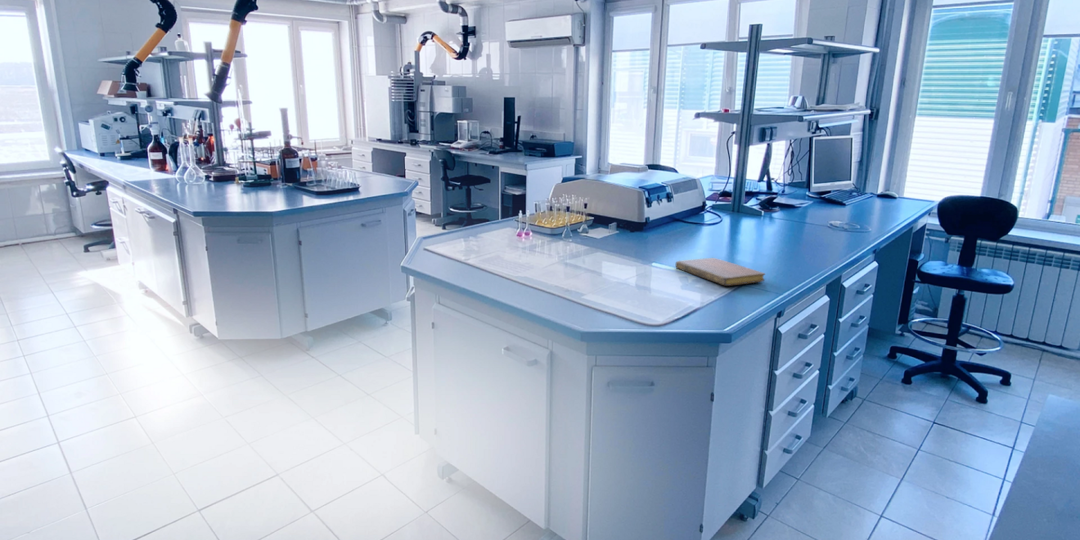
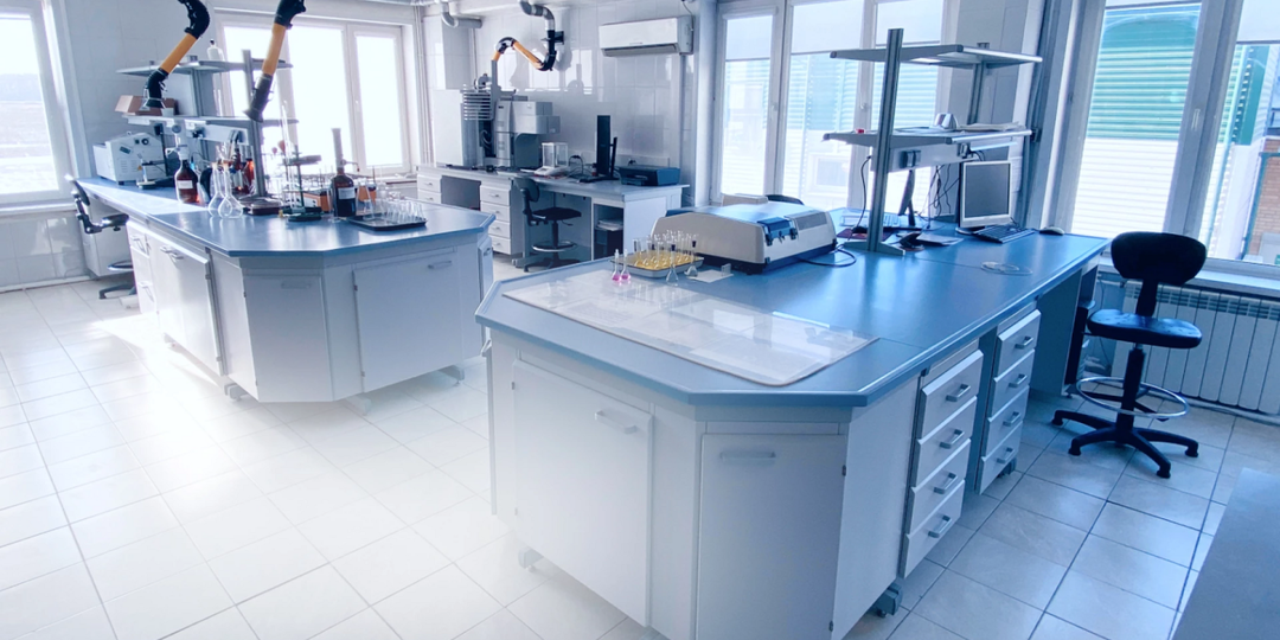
- notebook (718, 270)
